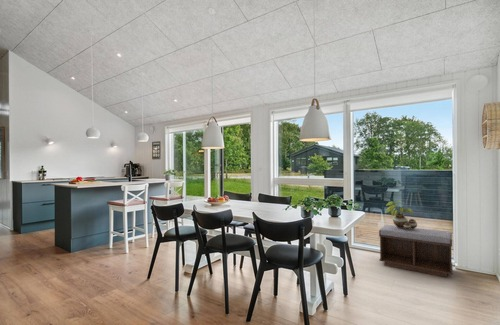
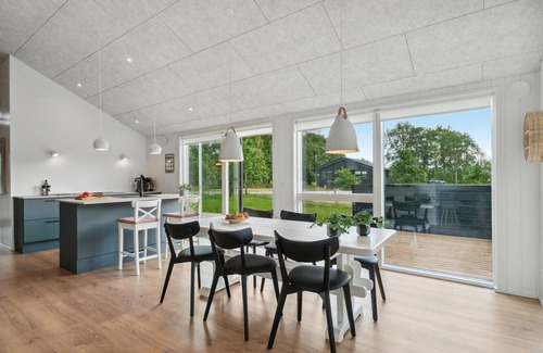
- potted plant (400, 214)
- bench (414, 248)
